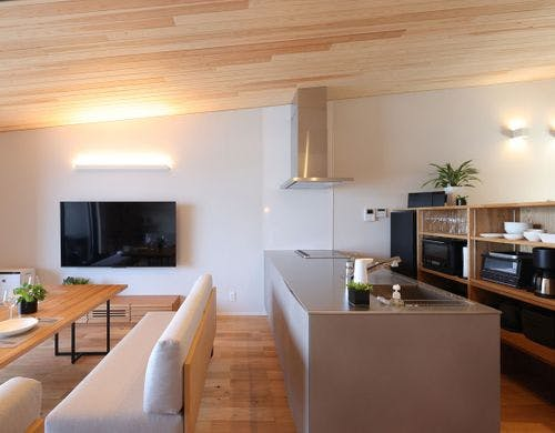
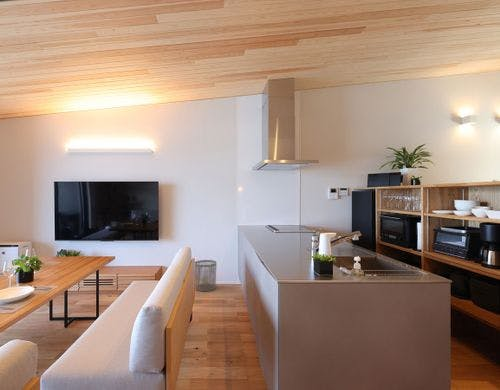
+ waste bin (205, 274)
